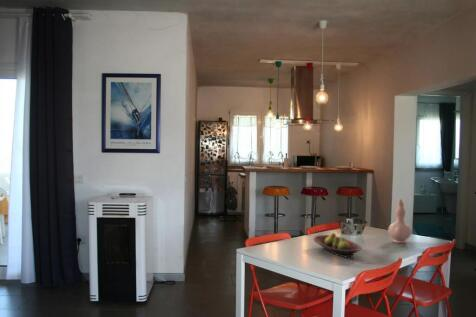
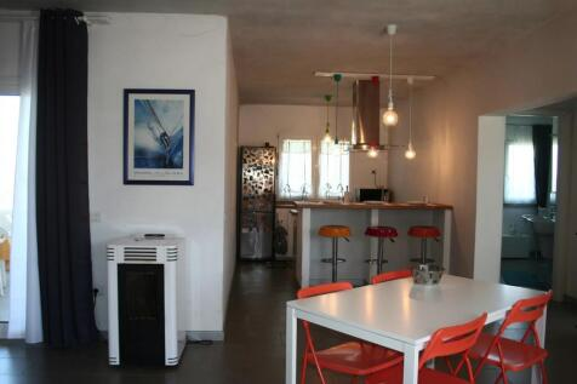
- fruit bowl (336, 243)
- vase (400, 220)
